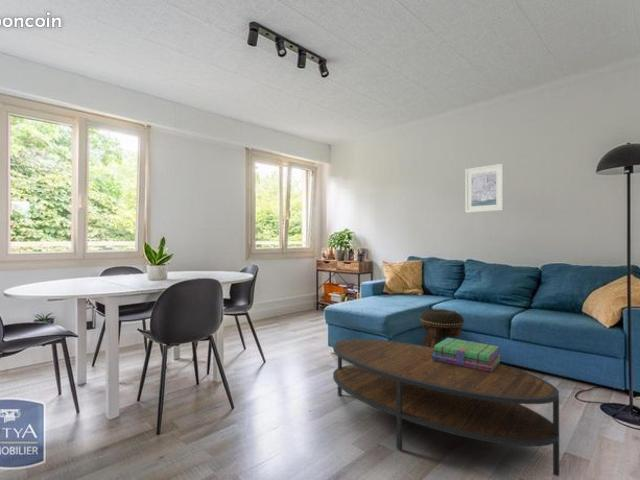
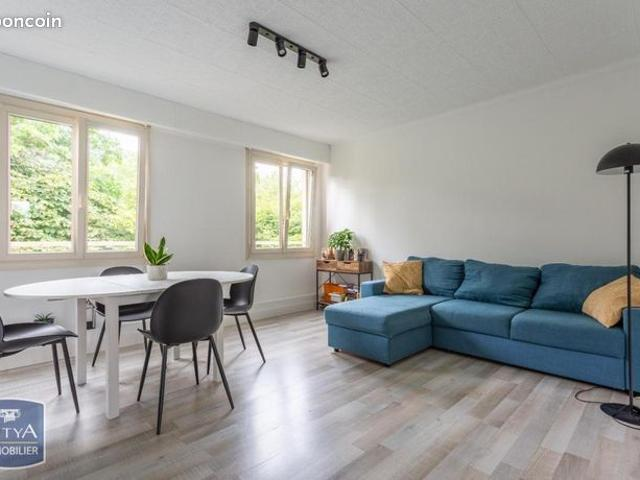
- footstool (441, 336)
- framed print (483, 189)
- coffee table (425, 394)
- stack of books (466, 352)
